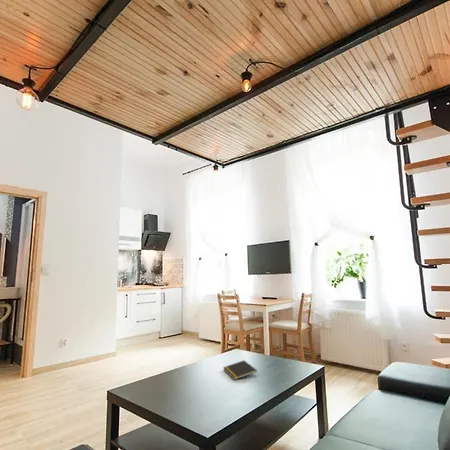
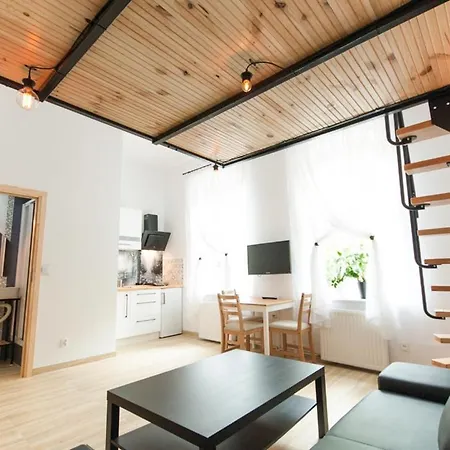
- notepad (239, 369)
